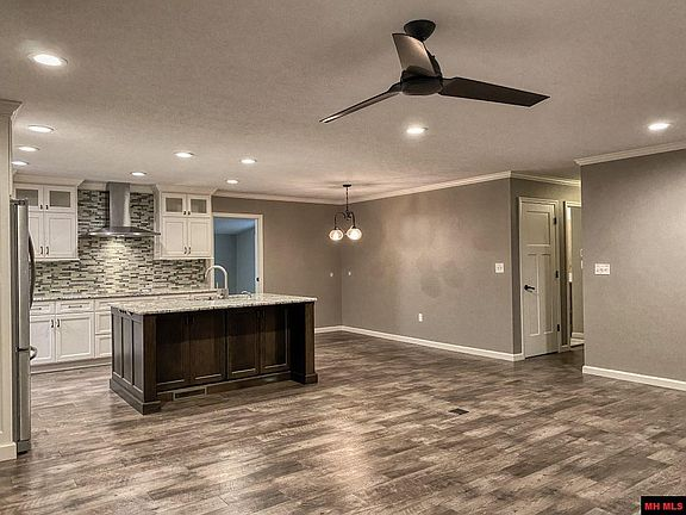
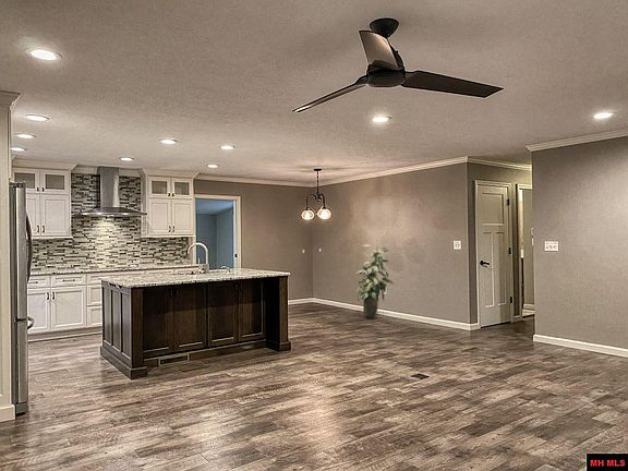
+ indoor plant (372, 280)
